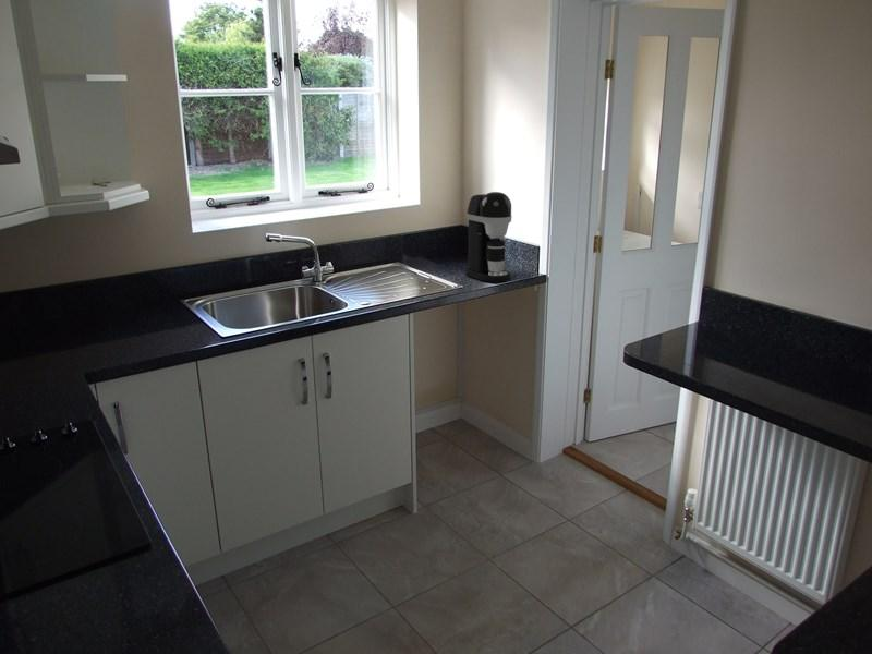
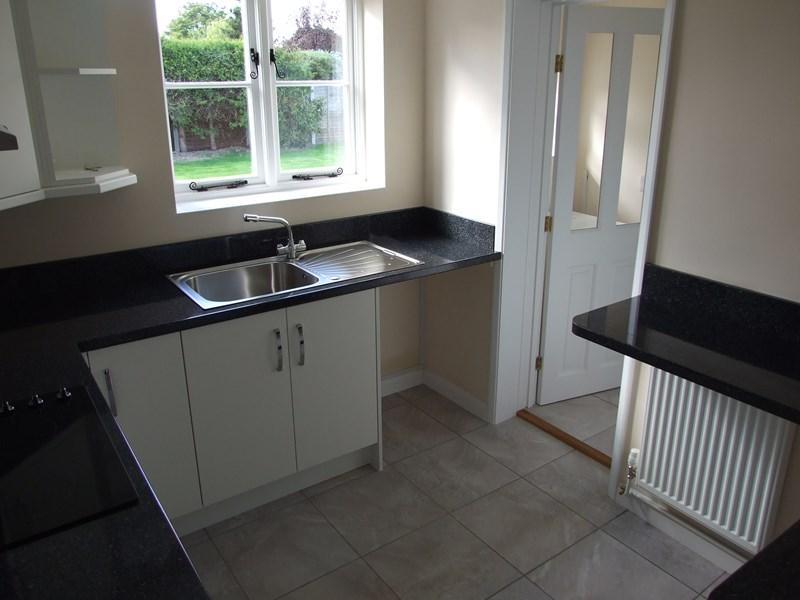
- coffee maker (488, 234)
